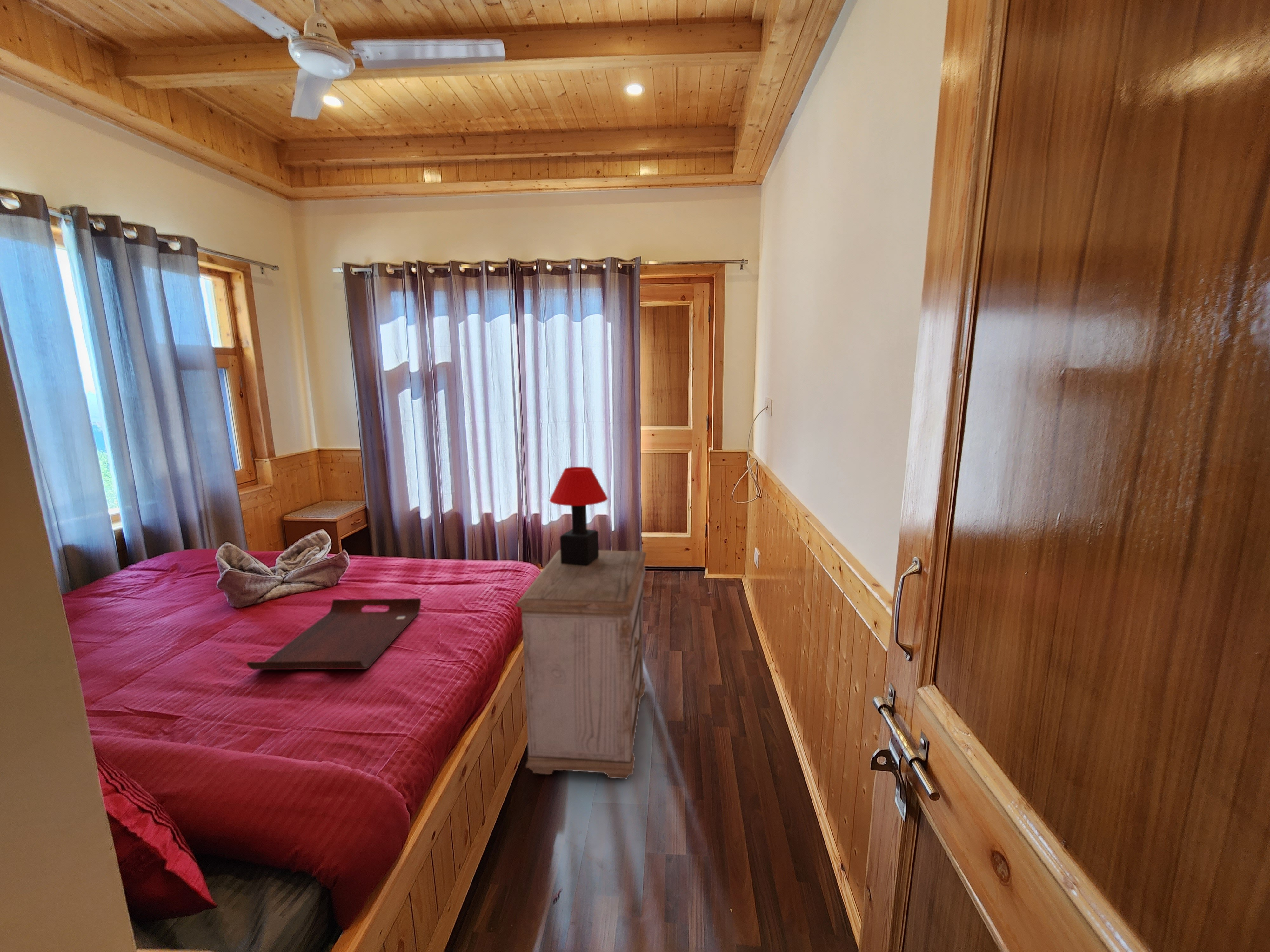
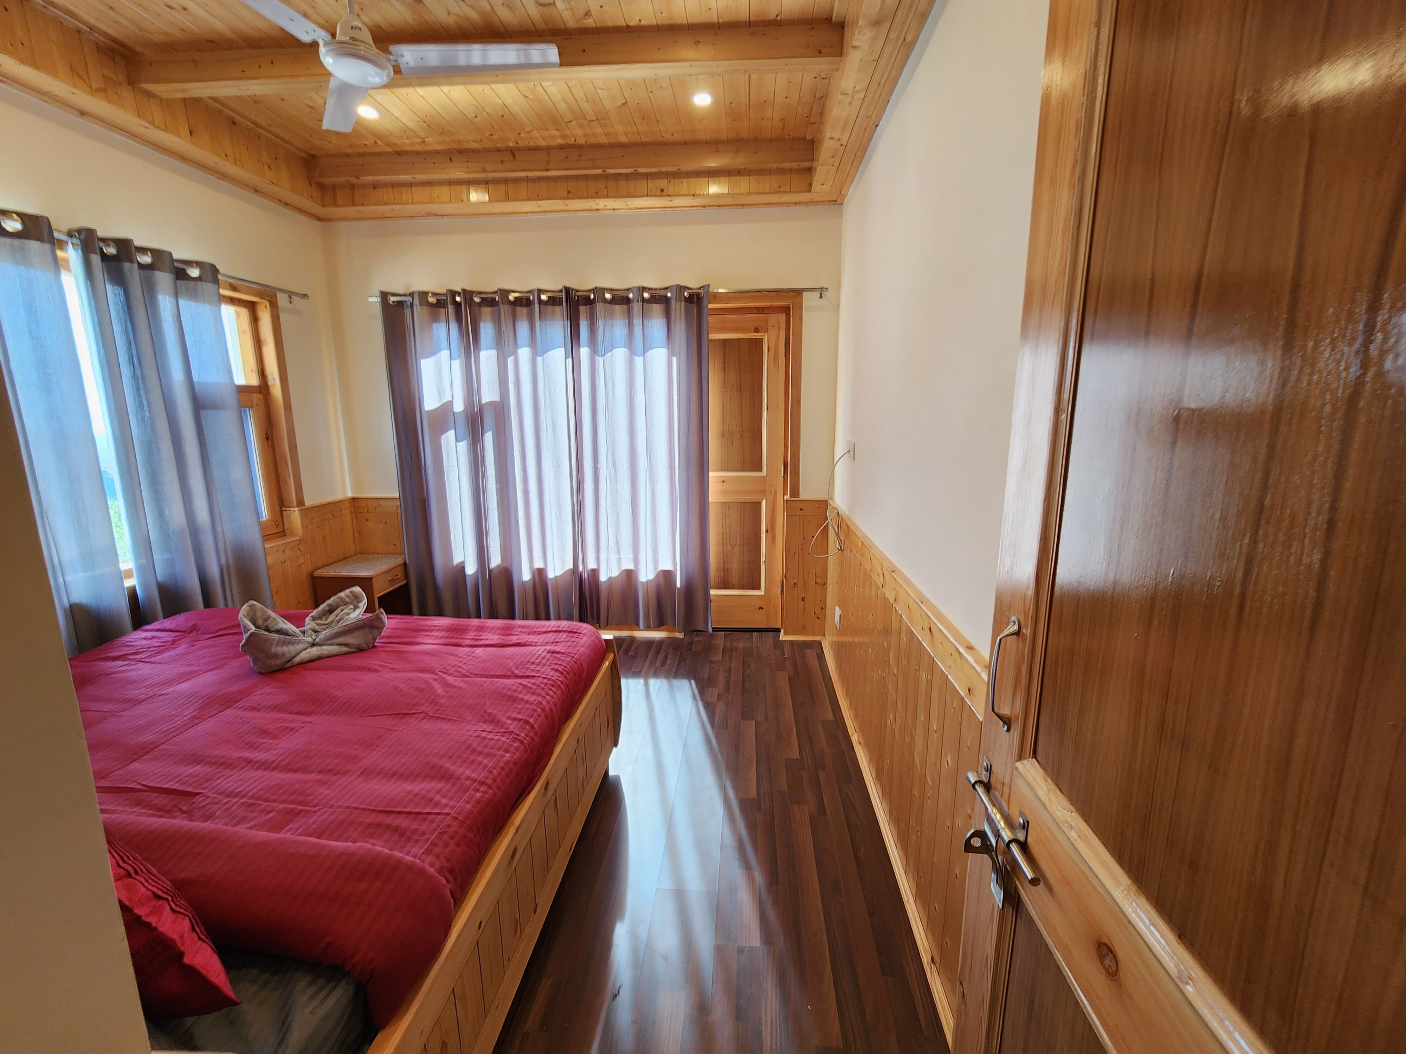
- table lamp (579, 515)
- nightstand (591, 652)
- serving tray (346, 632)
